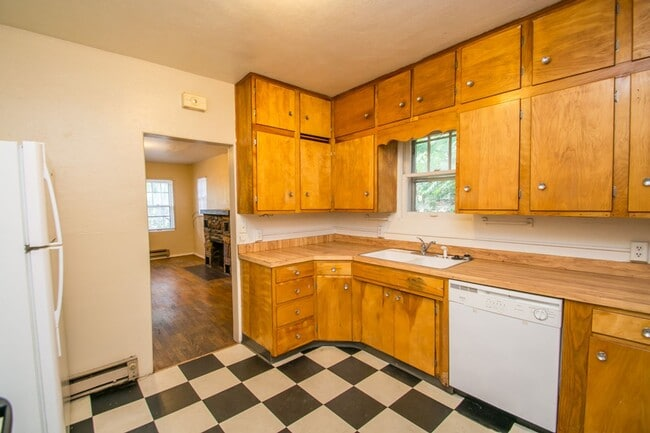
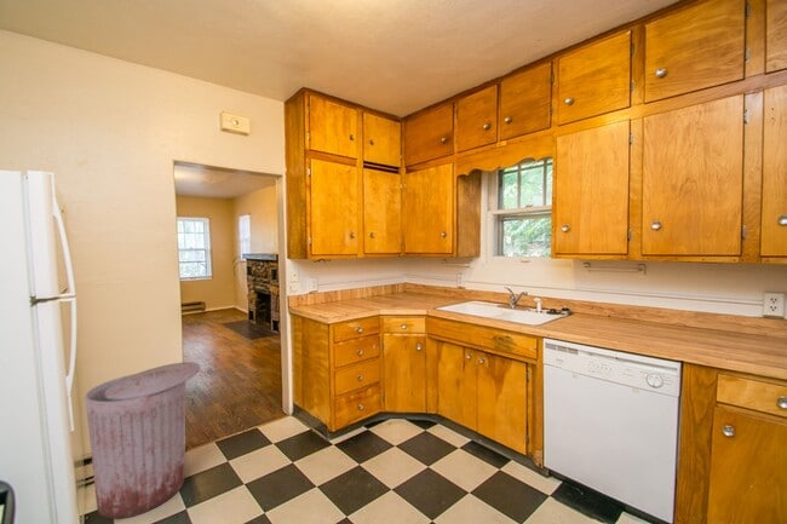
+ trash can (149, 431)
